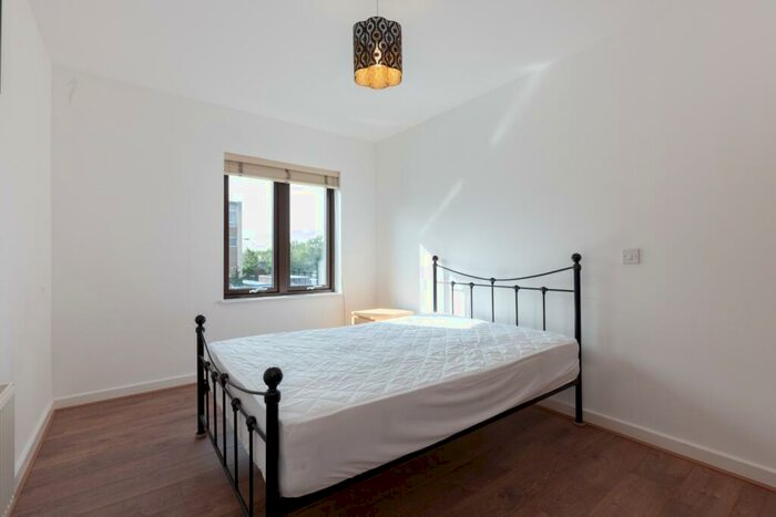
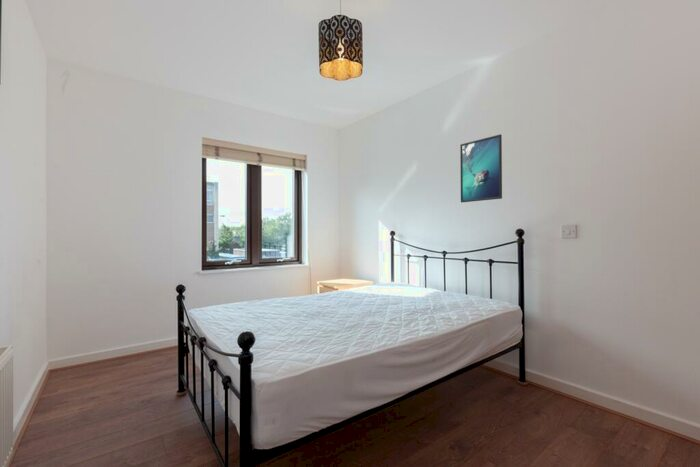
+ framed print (480, 170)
